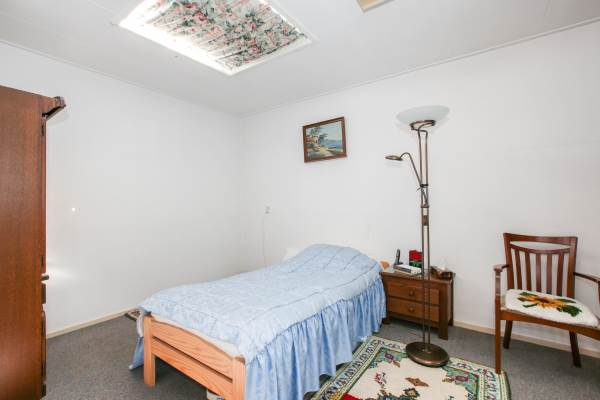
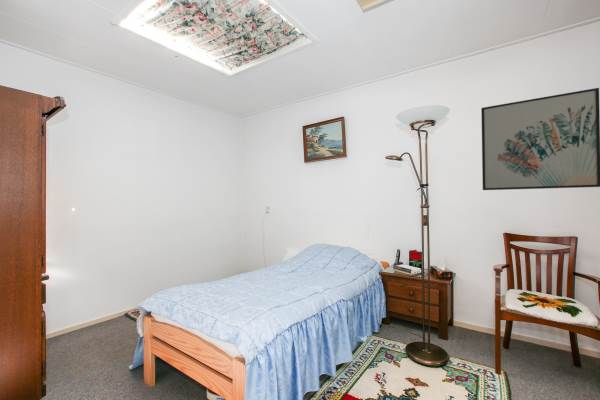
+ wall art (535, 143)
